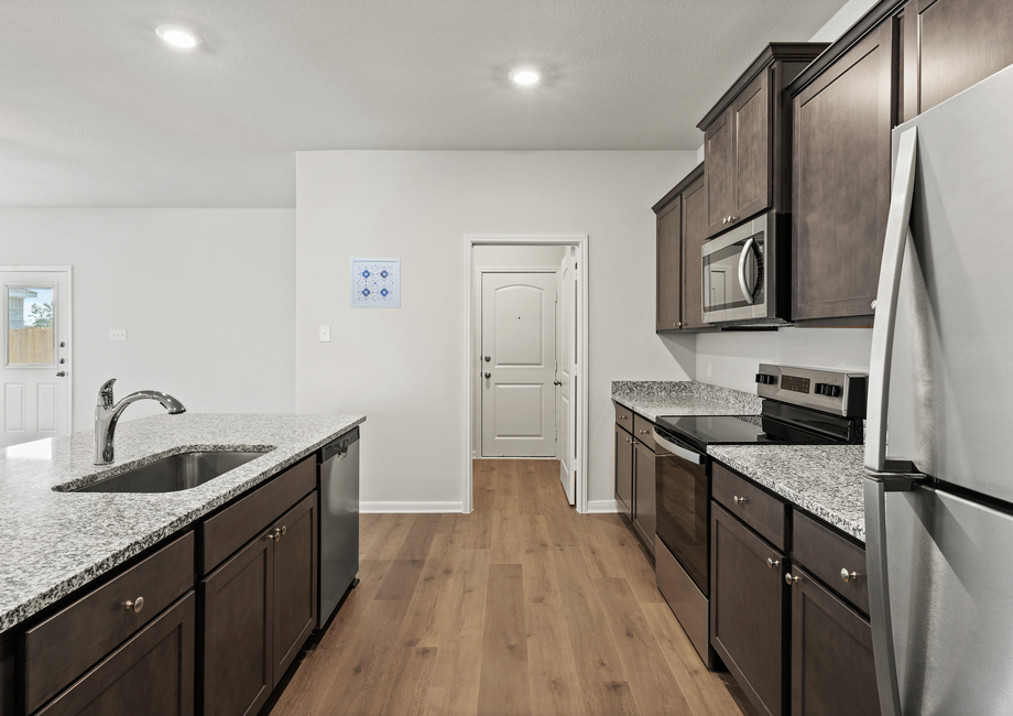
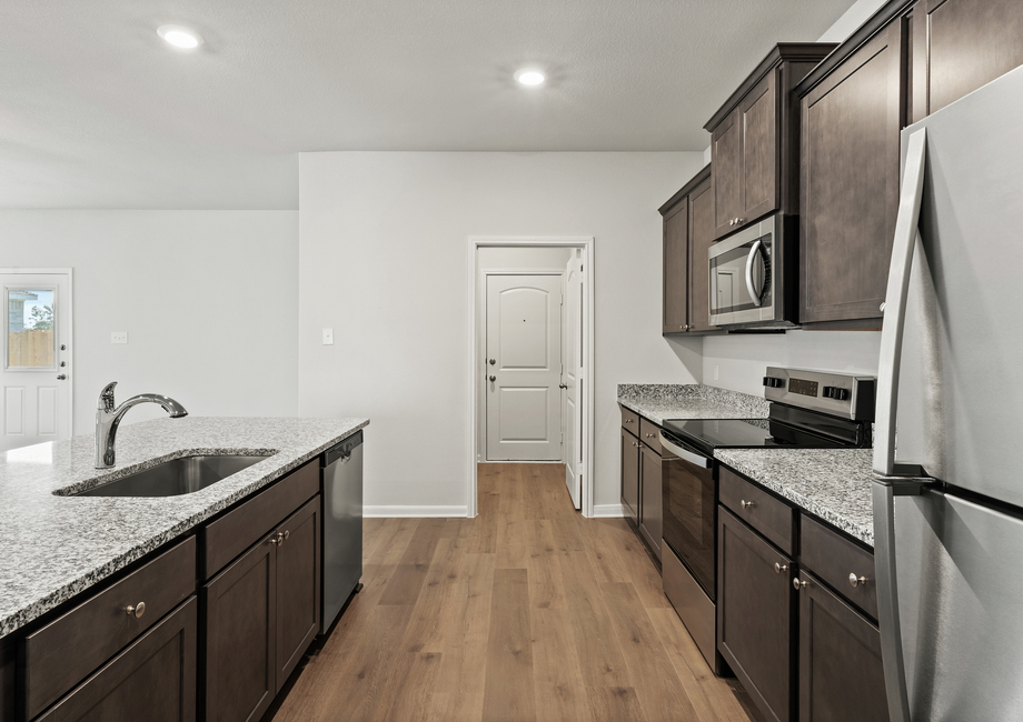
- wall art (375, 282)
